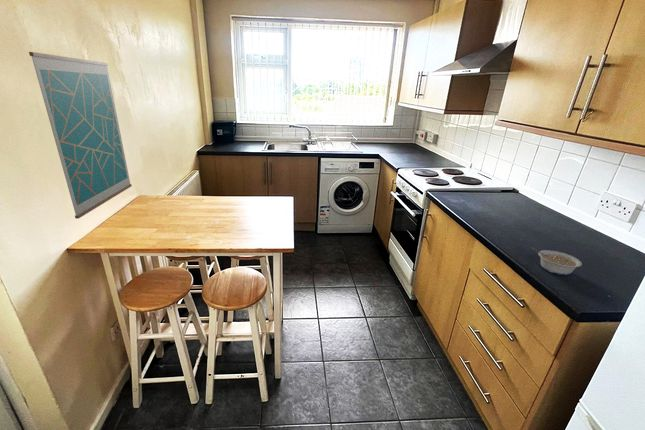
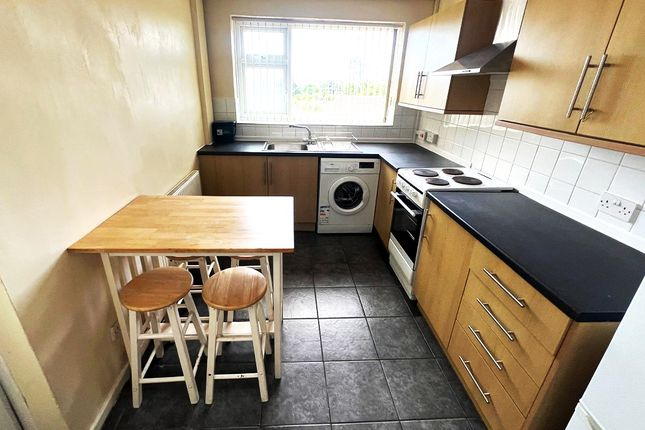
- wall art (92, 135)
- legume (556, 262)
